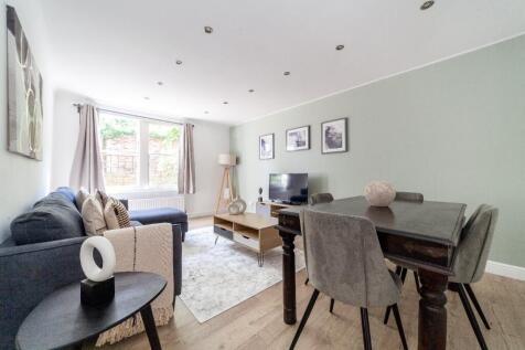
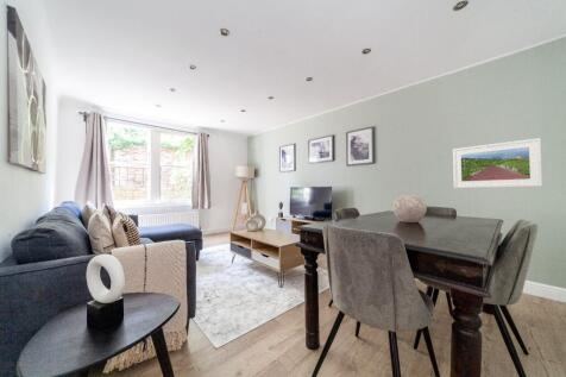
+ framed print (492, 165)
